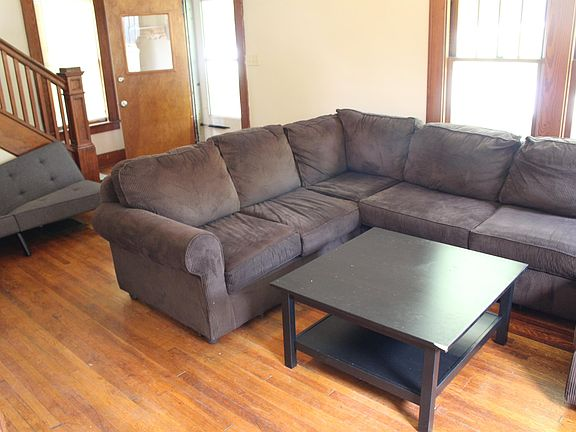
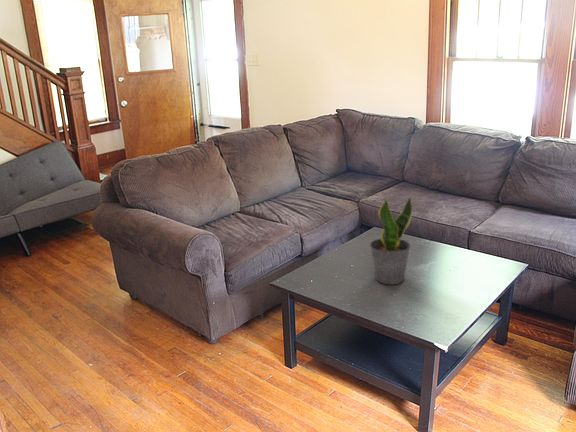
+ potted plant (390, 237)
